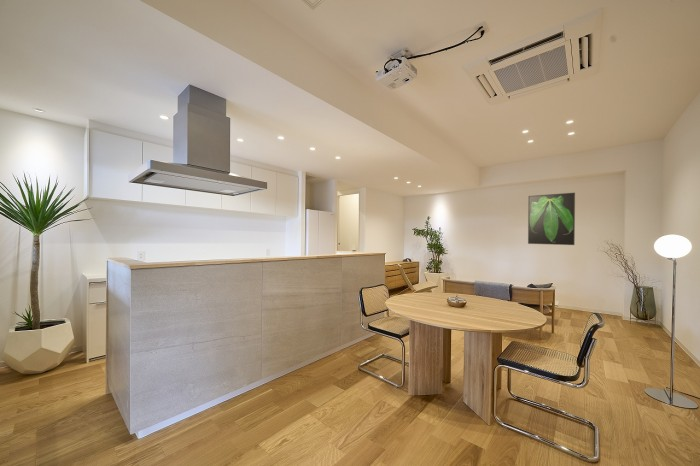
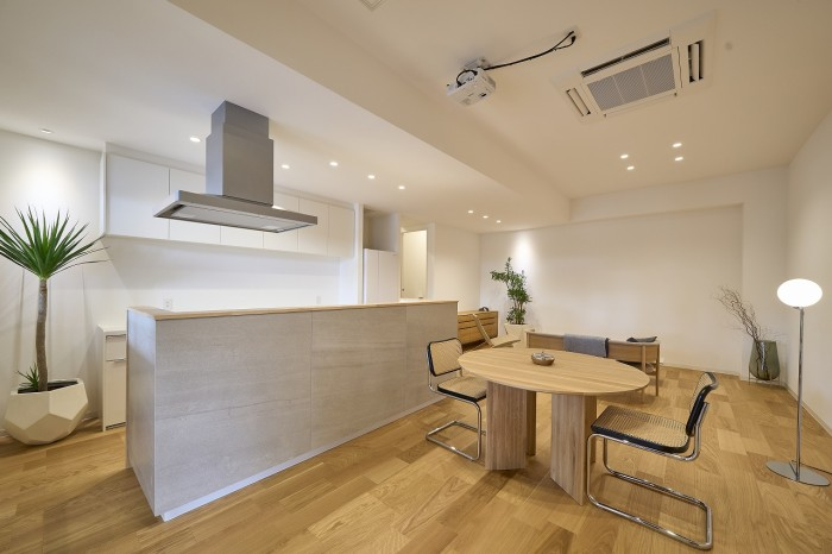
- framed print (550, 219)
